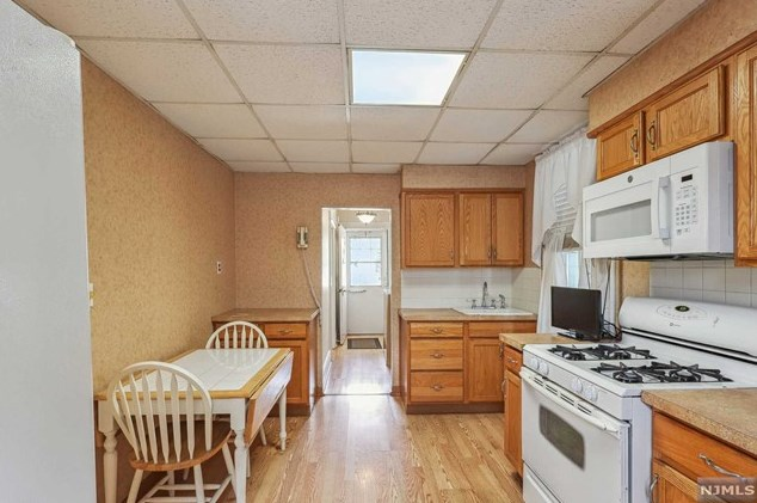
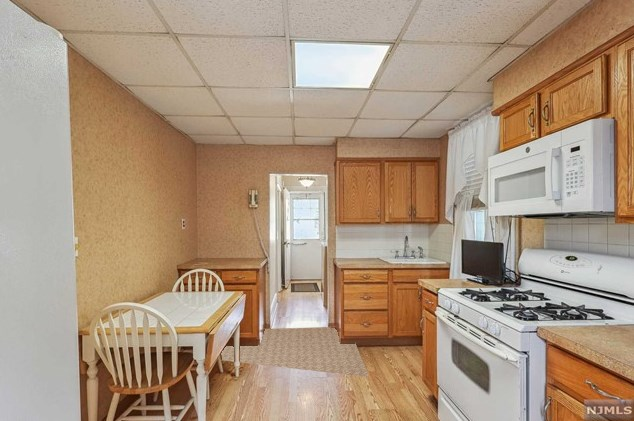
+ rug (269, 351)
